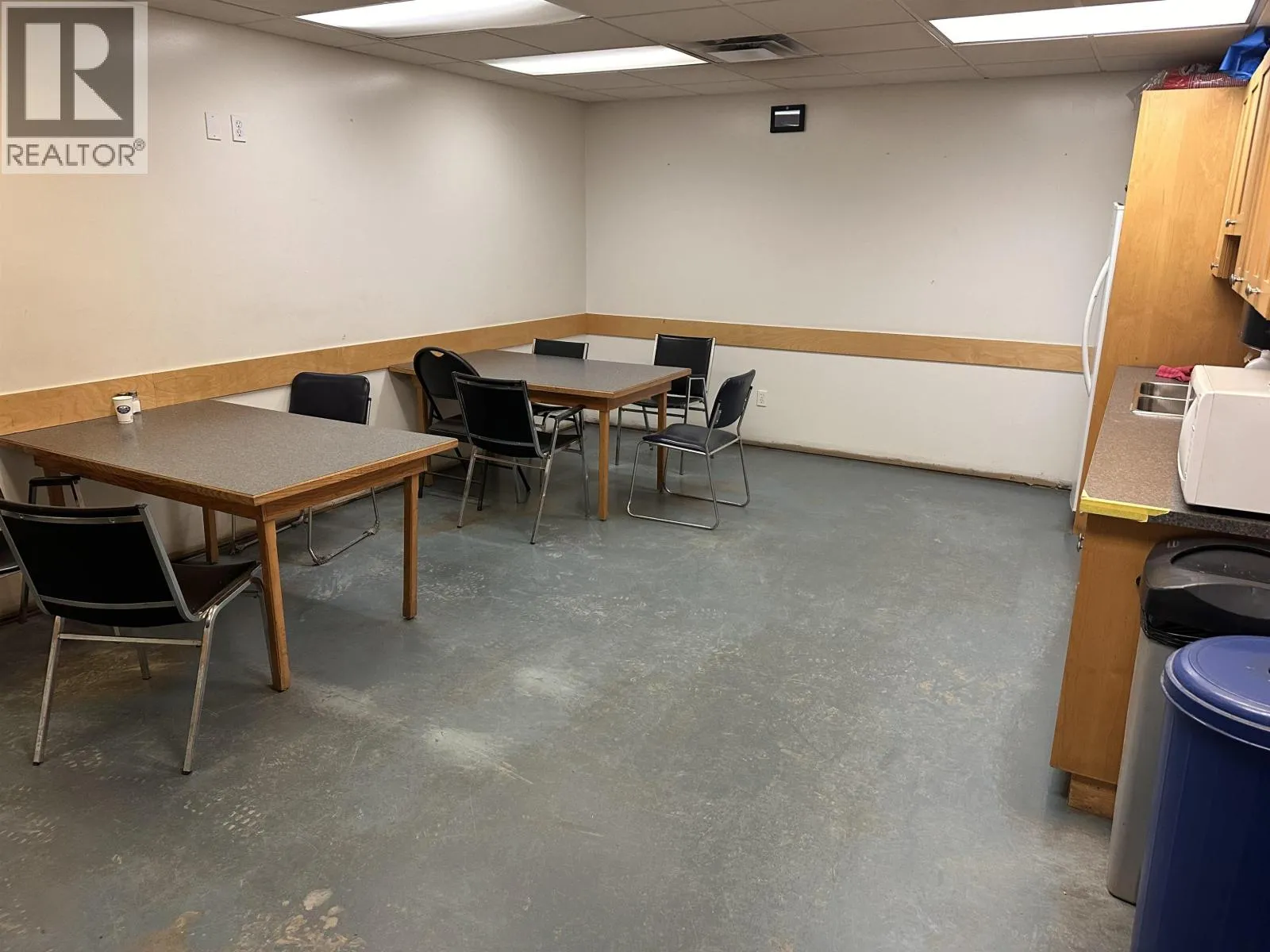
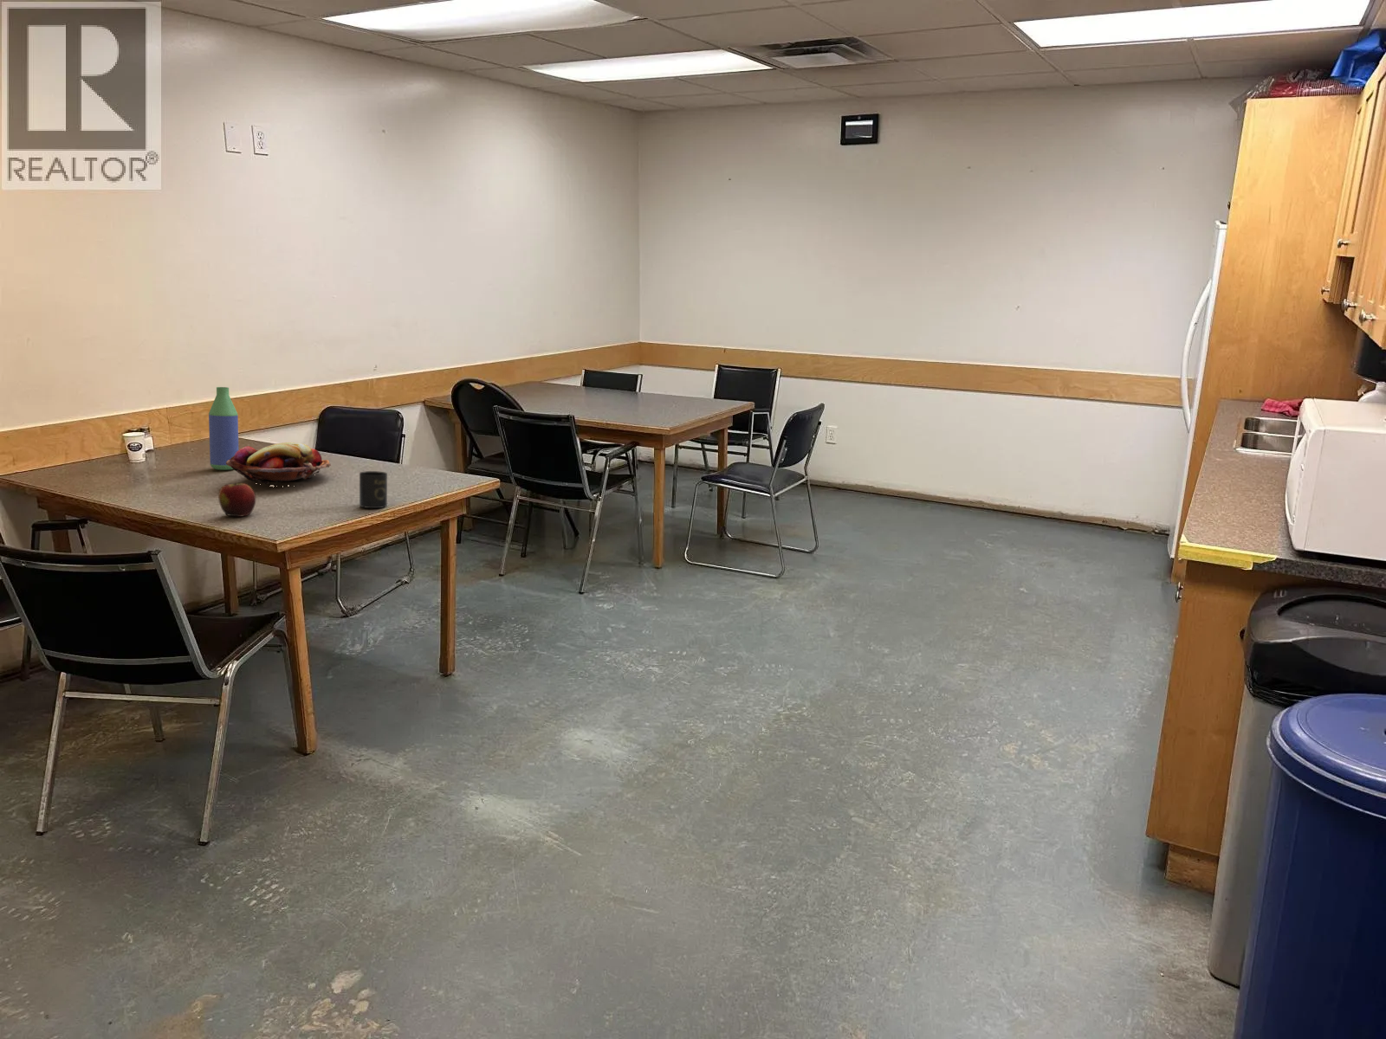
+ mug (370, 488)
+ apple (237, 500)
+ bottle (224, 428)
+ fruit basket (280, 462)
